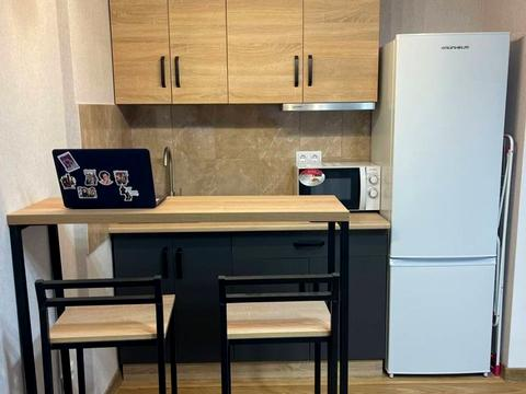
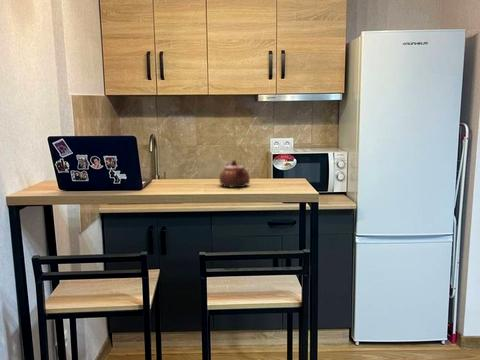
+ teapot (234, 172)
